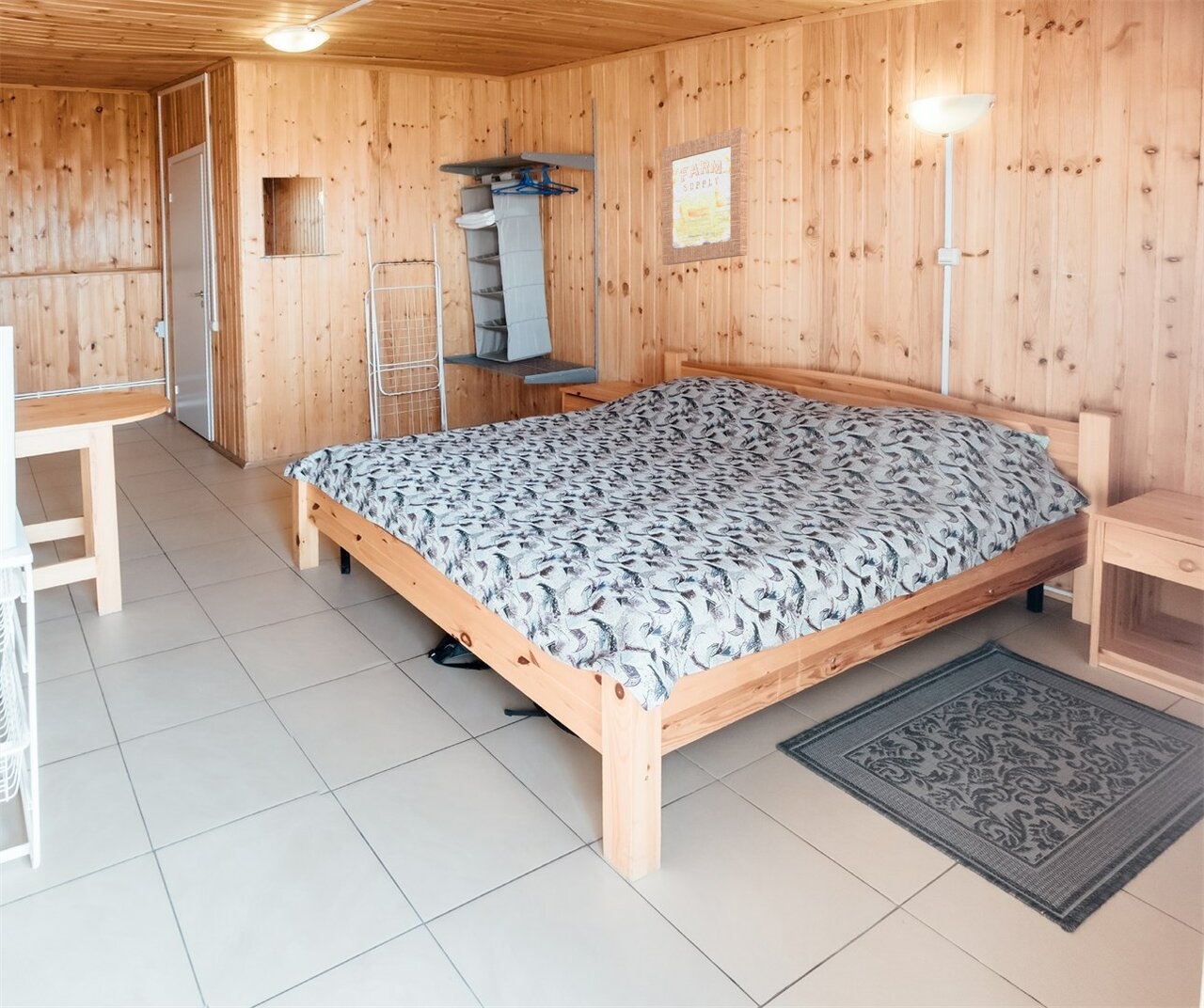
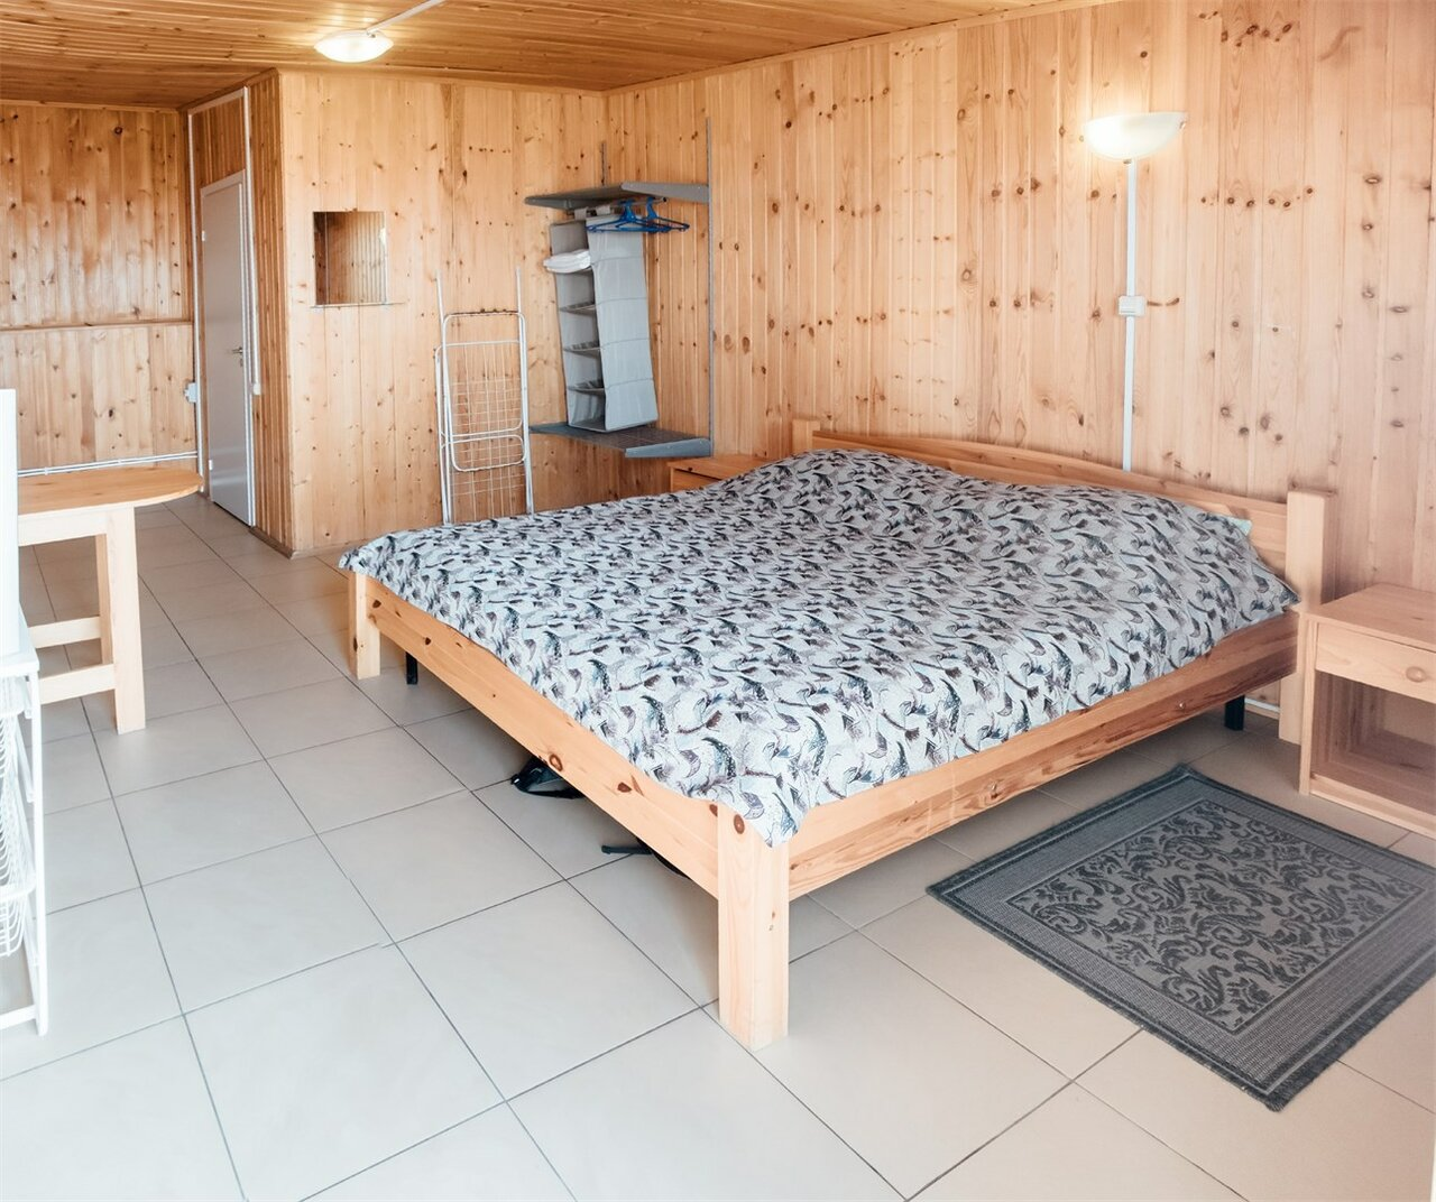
- wall art (703, 199)
